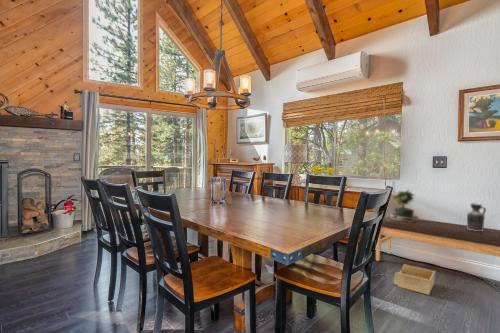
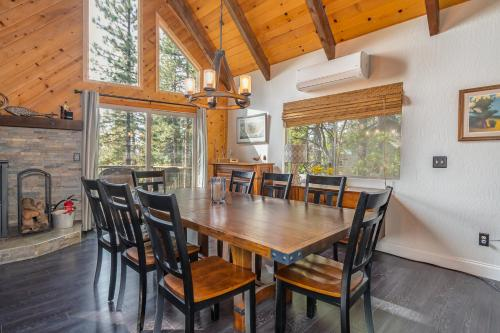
- potted plant (402, 204)
- ceramic jug (476, 216)
- storage bin (414, 278)
- bench (444, 246)
